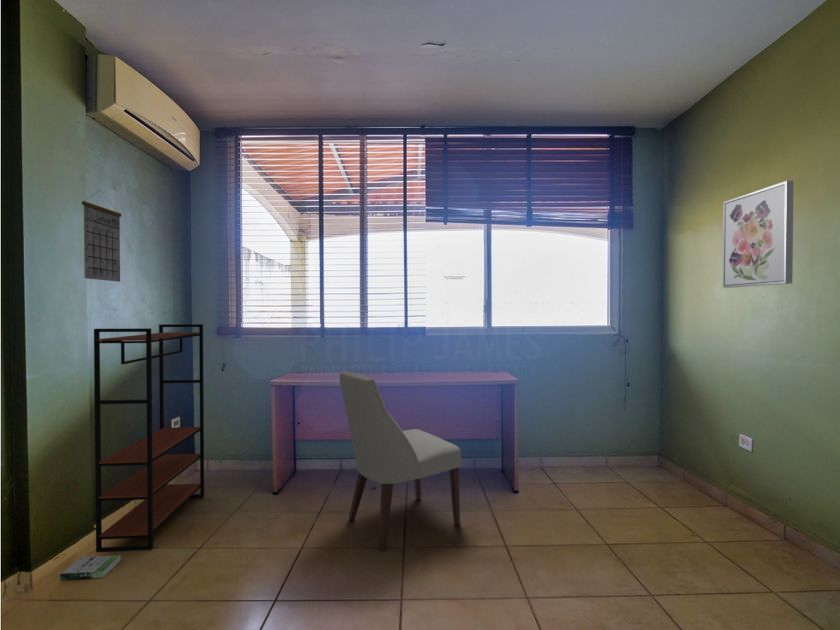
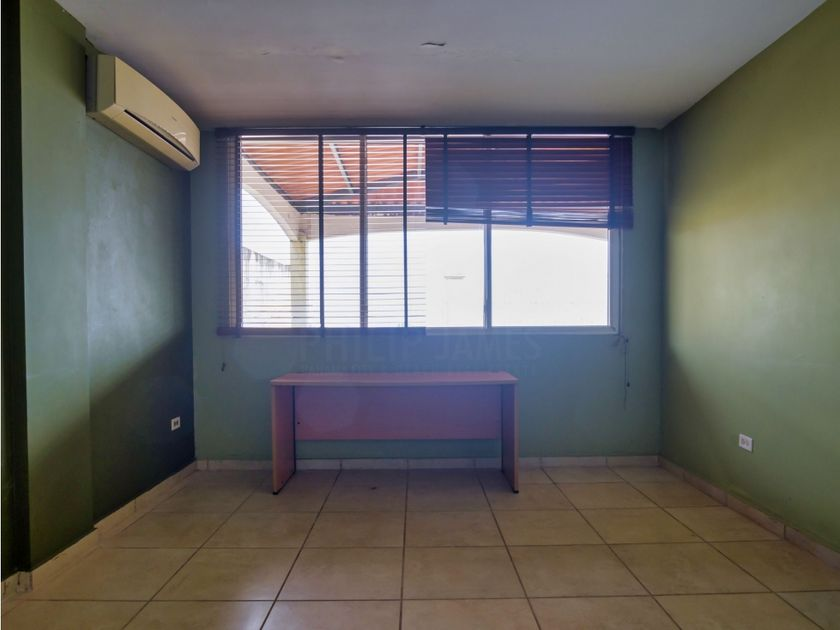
- chair (396, 446)
- wall art (754, 239)
- box (91, 567)
- calendar (102, 235)
- bookshelf (160, 423)
